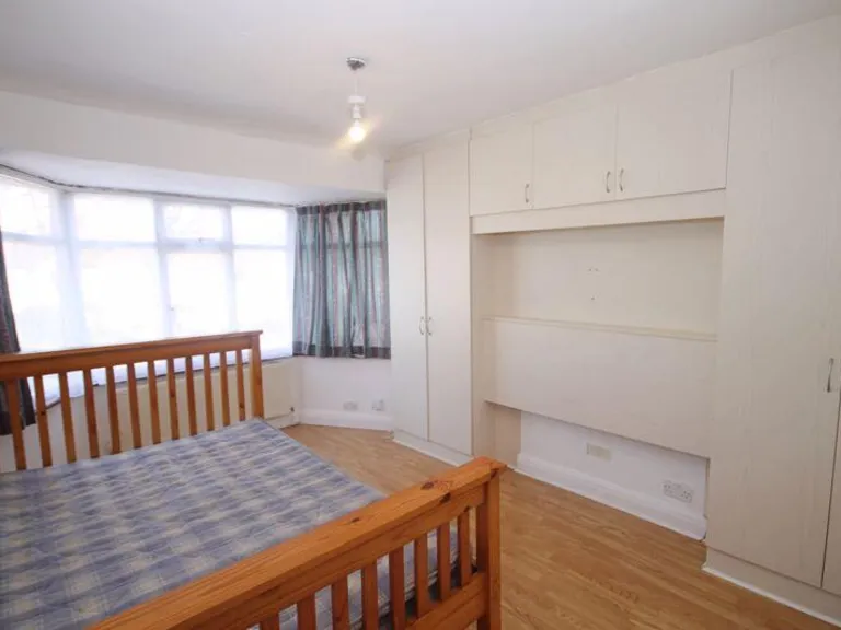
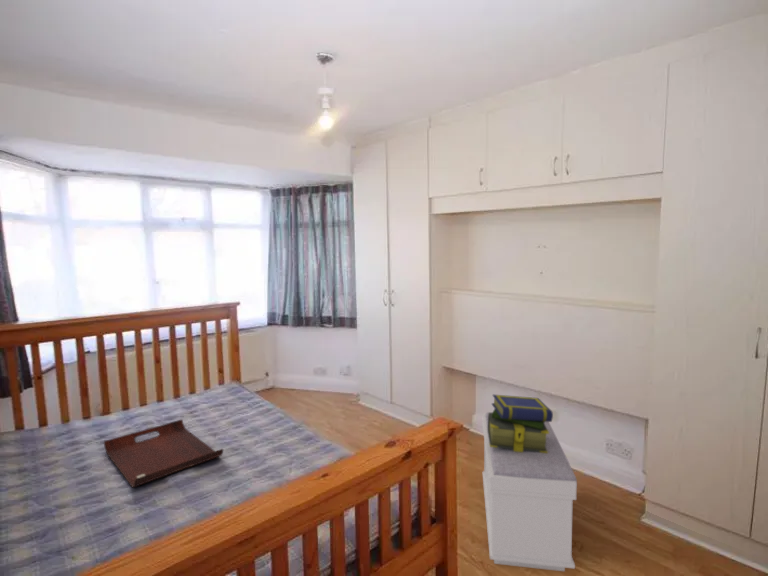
+ serving tray (162, 449)
+ stack of books (518, 420)
+ bench (521, 479)
